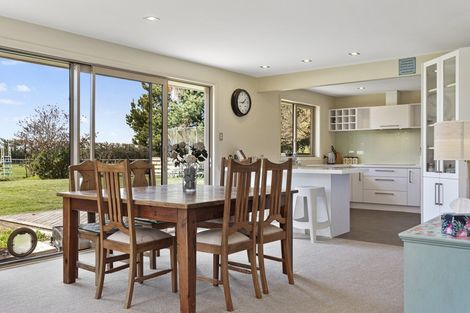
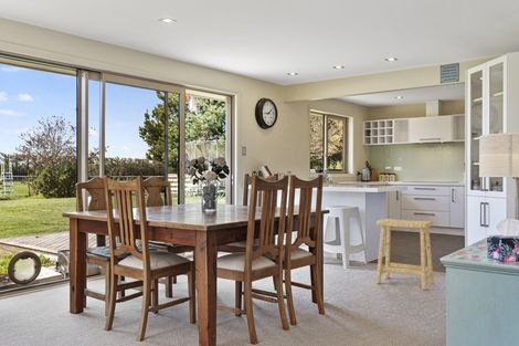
+ stool (404, 264)
